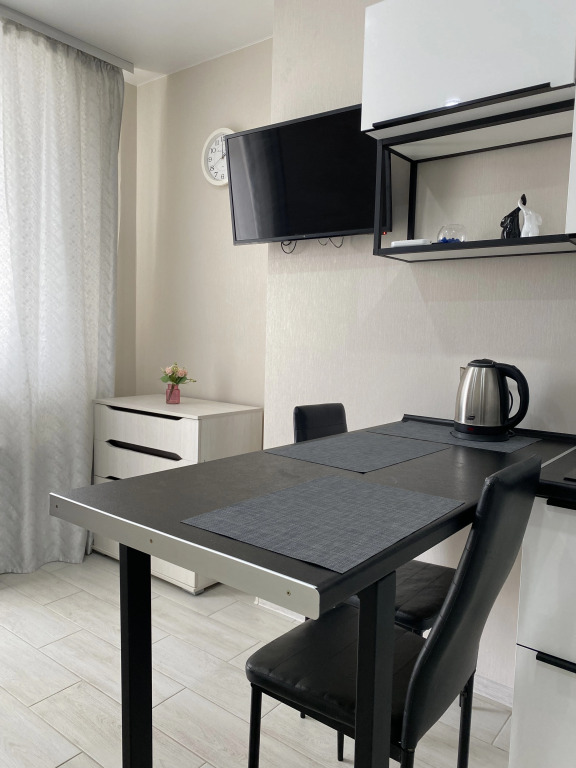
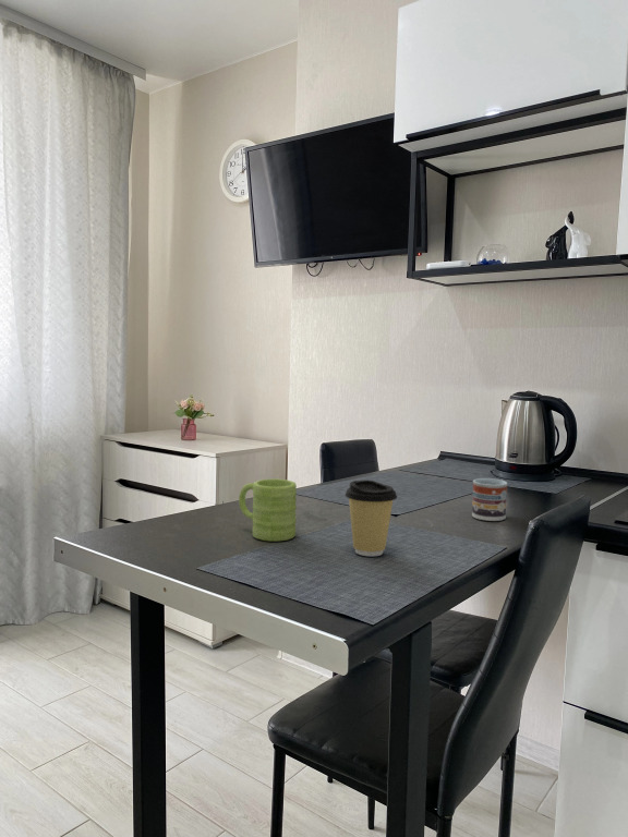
+ cup (492, 498)
+ mug (265, 508)
+ coffee cup (370, 518)
